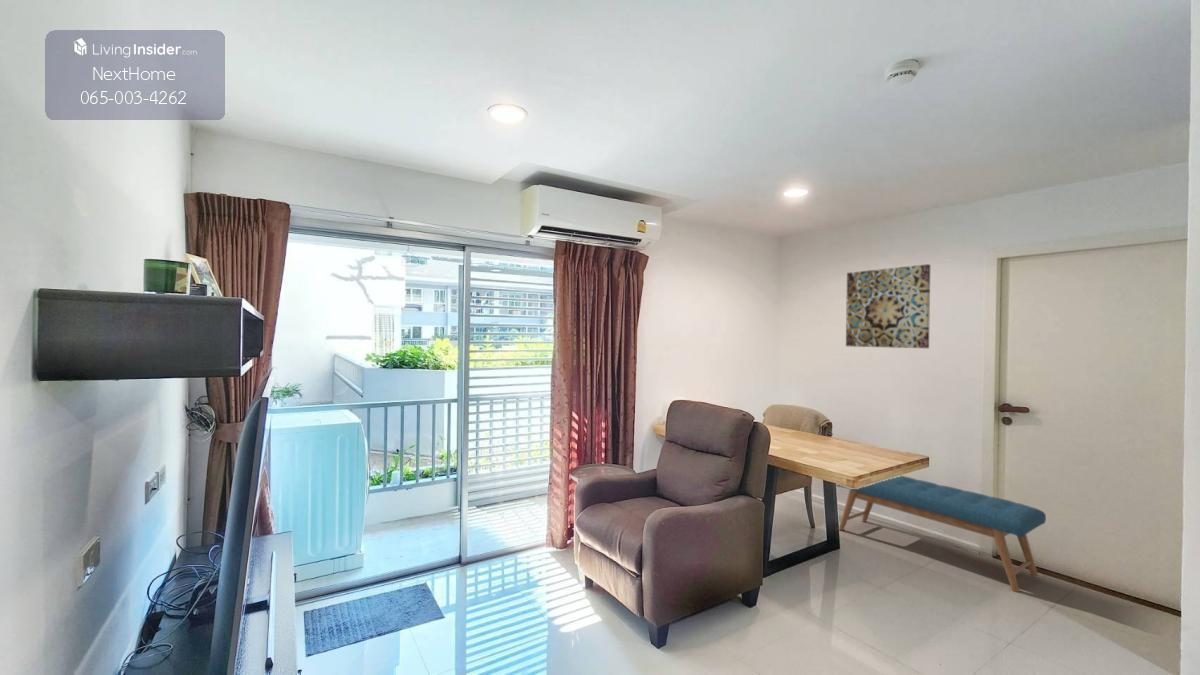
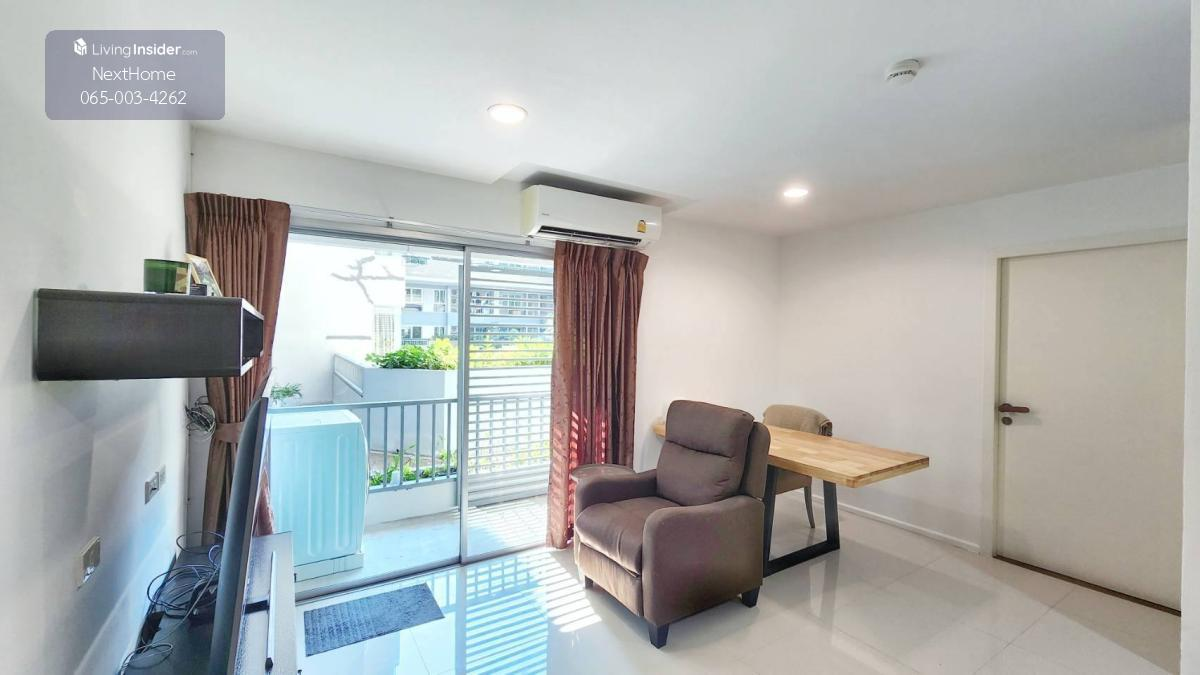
- bench (928, 518)
- wall art (885, 308)
